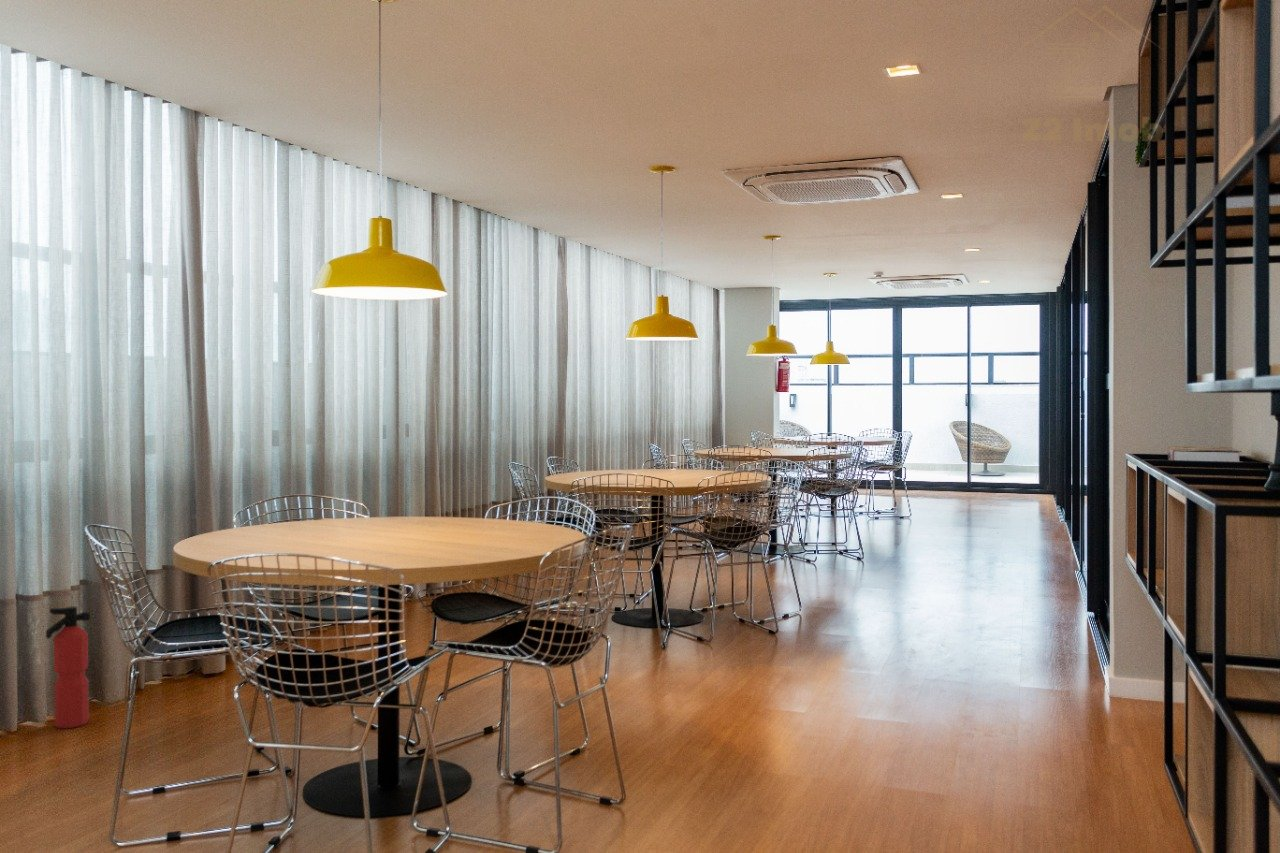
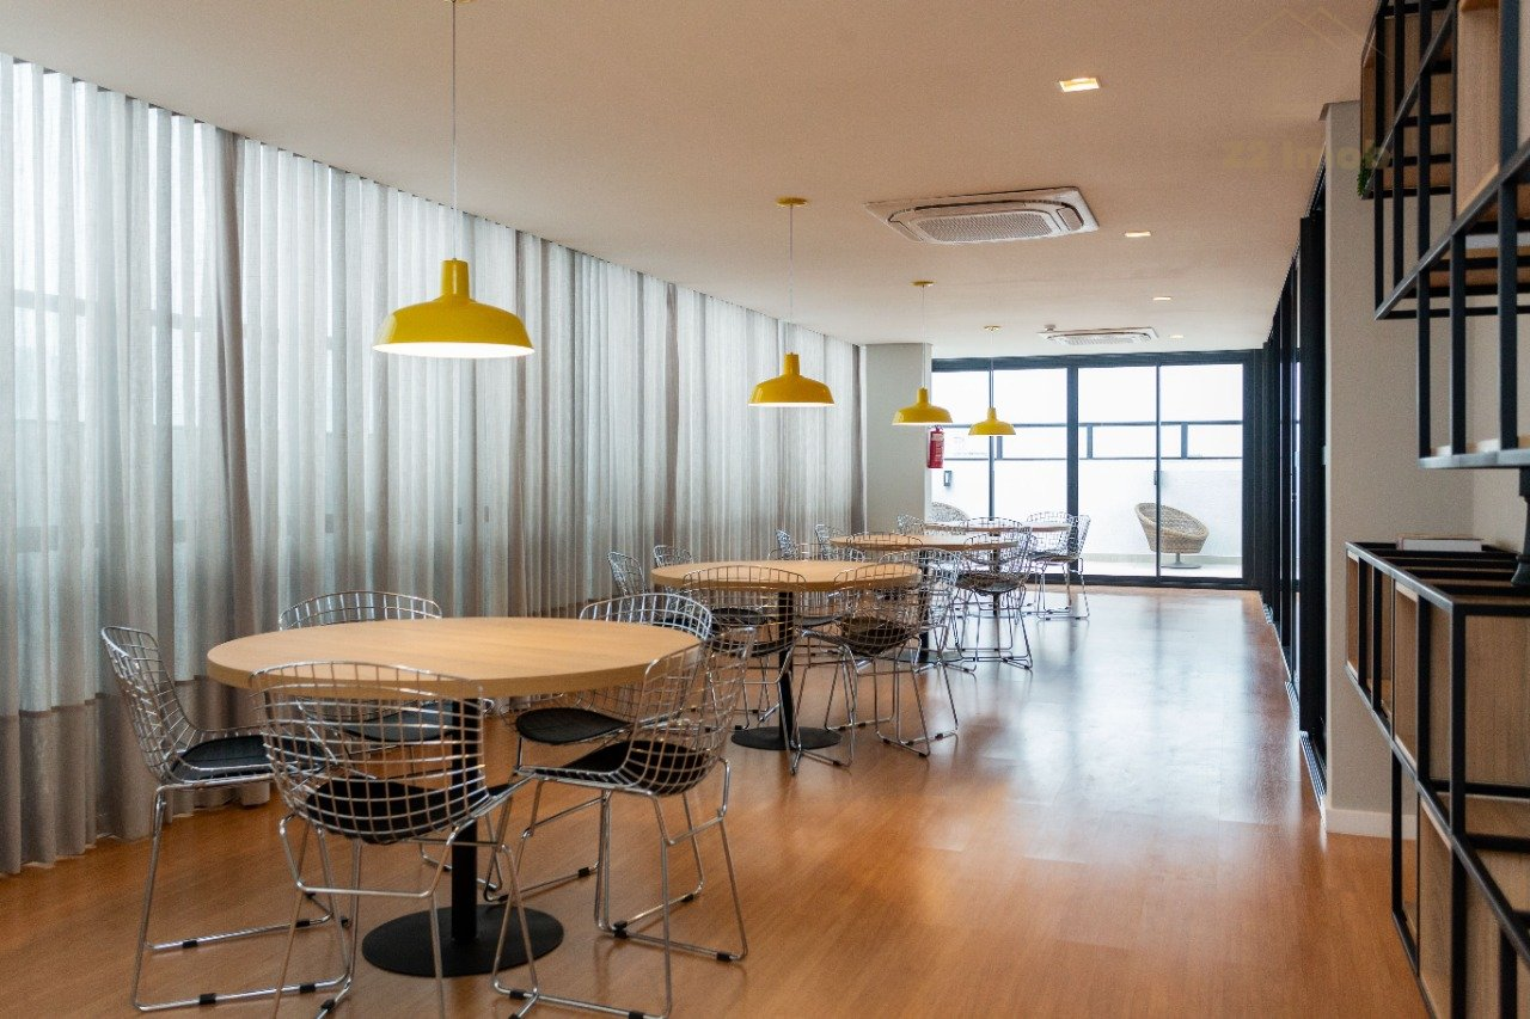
- fire extinguisher (69, 665)
